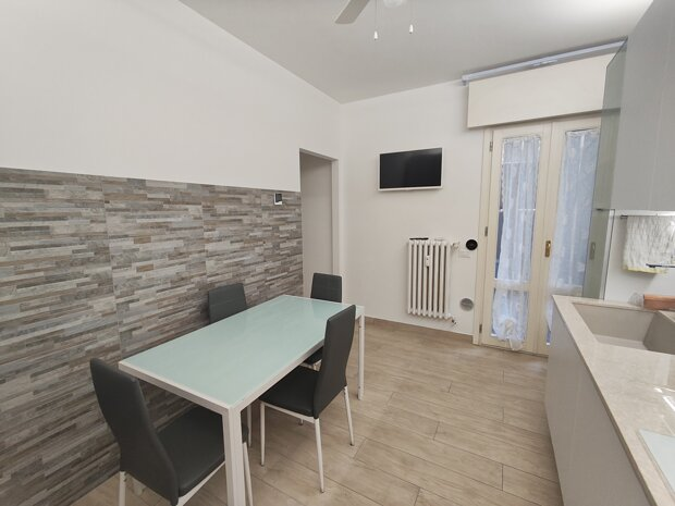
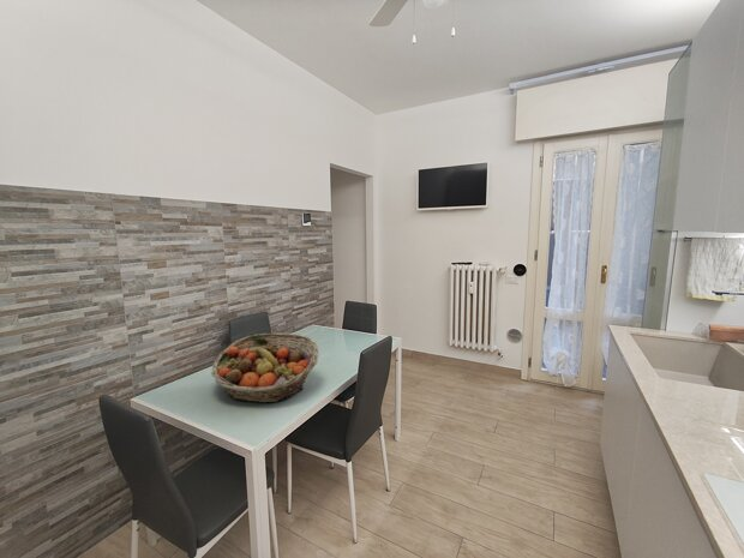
+ fruit basket (266, 365)
